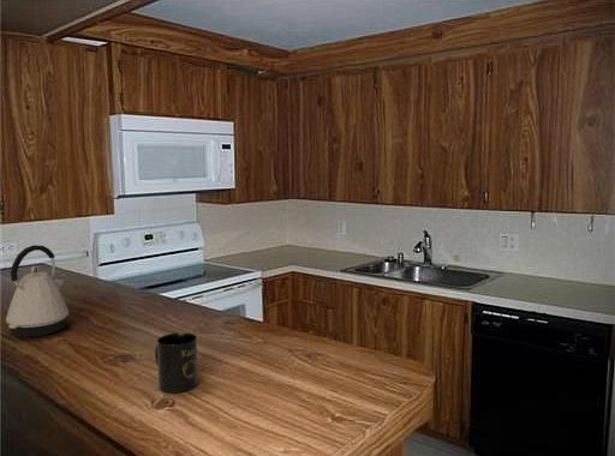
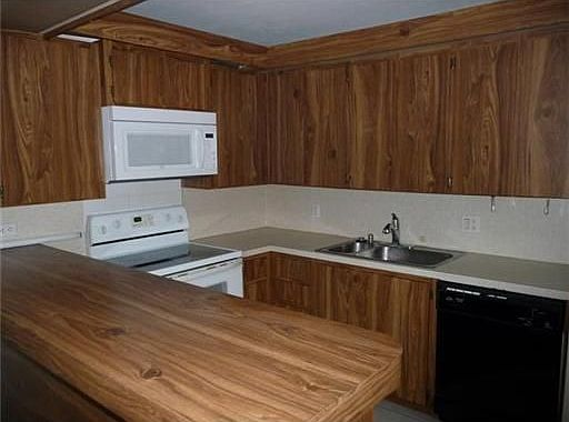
- mug (172, 360)
- kettle (37, 287)
